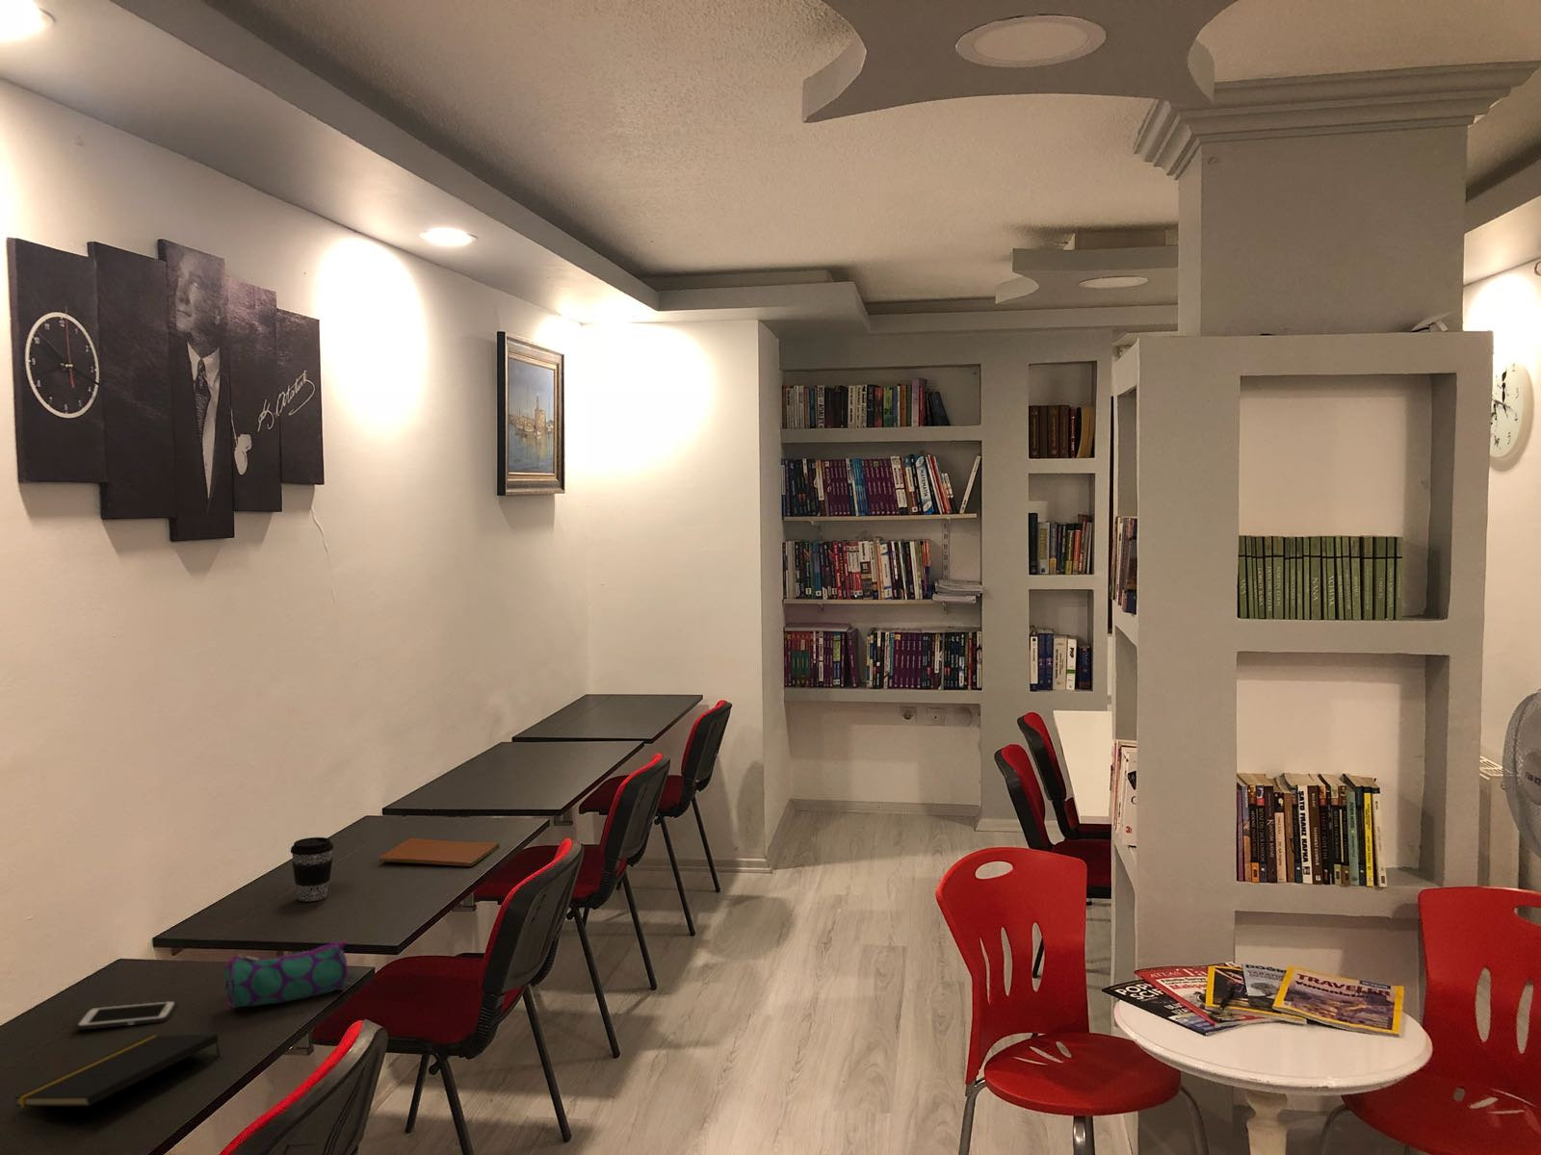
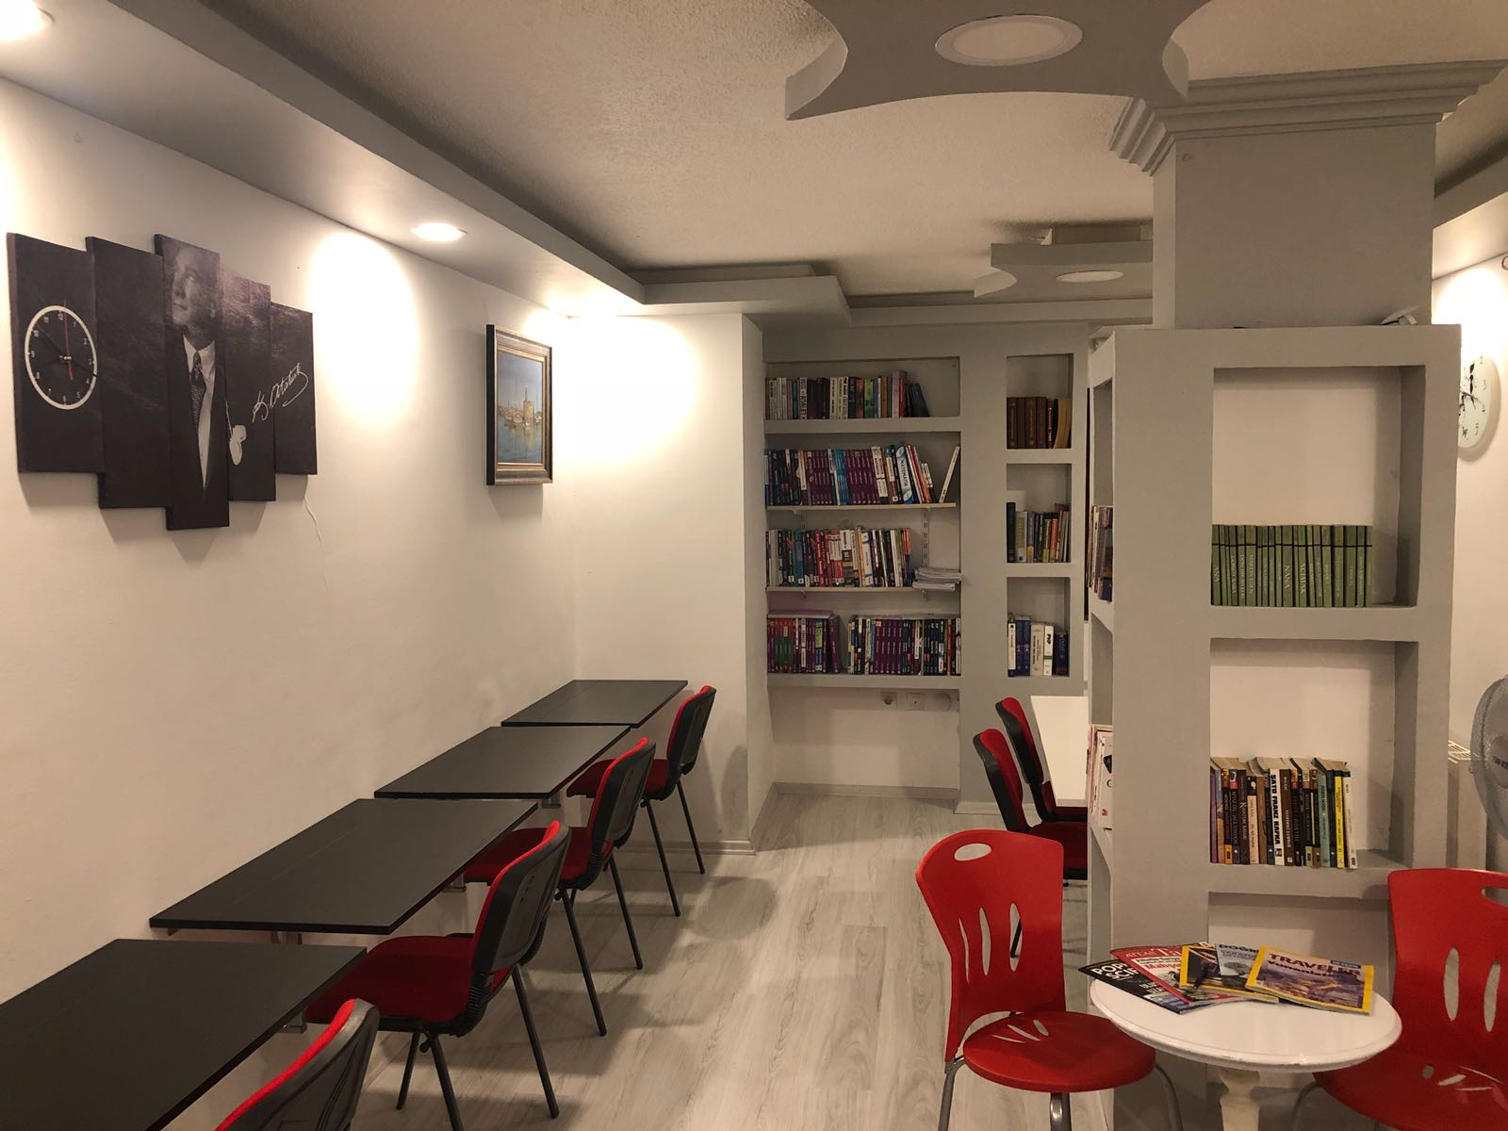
- book (440, 850)
- notepad (120, 1069)
- cell phone (127, 1014)
- coffee cup (312, 869)
- pencil case (288, 973)
